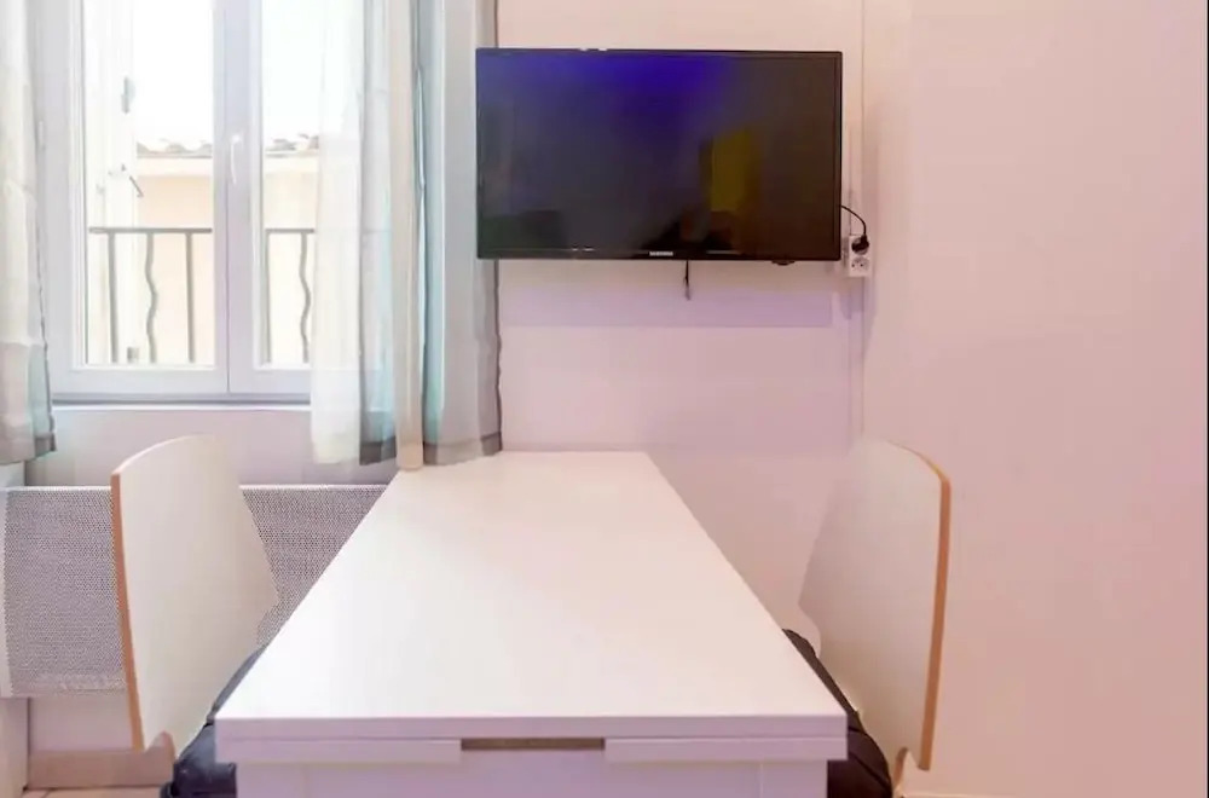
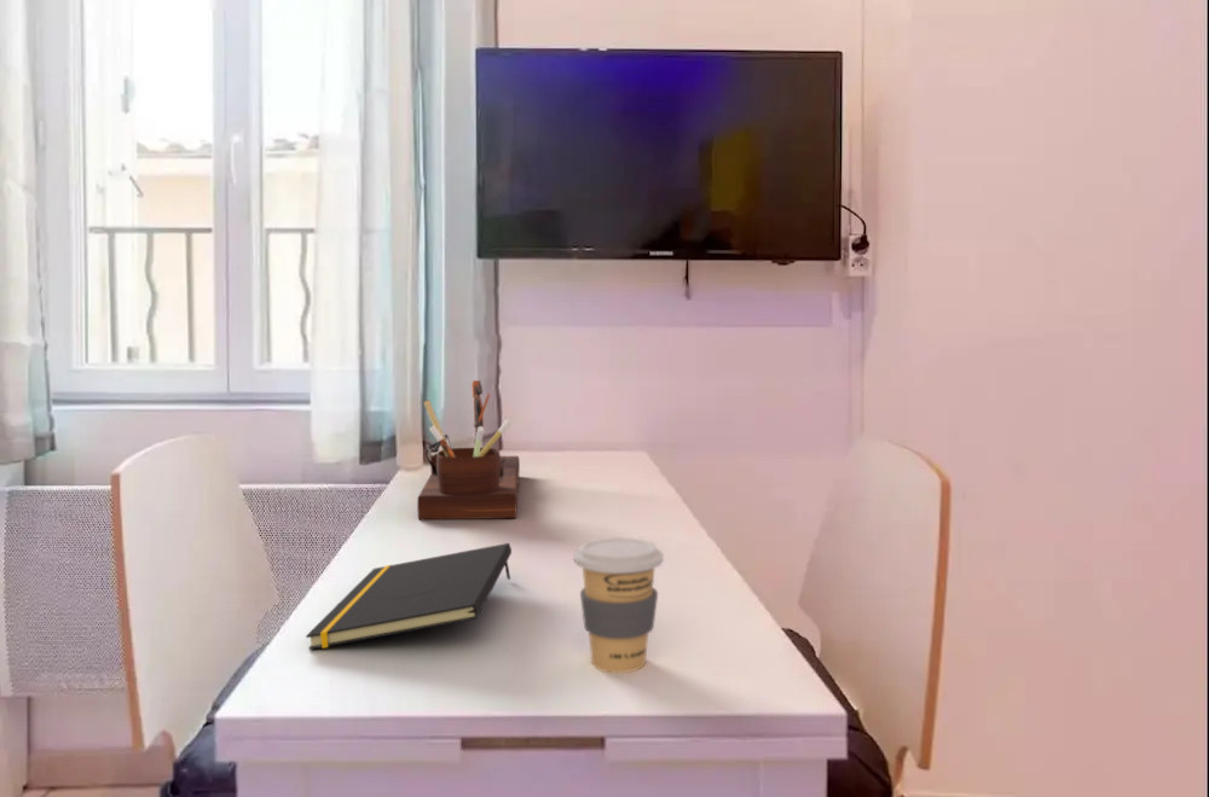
+ notepad (420, 591)
+ coffee cup (618, 605)
+ desk organizer (474, 442)
